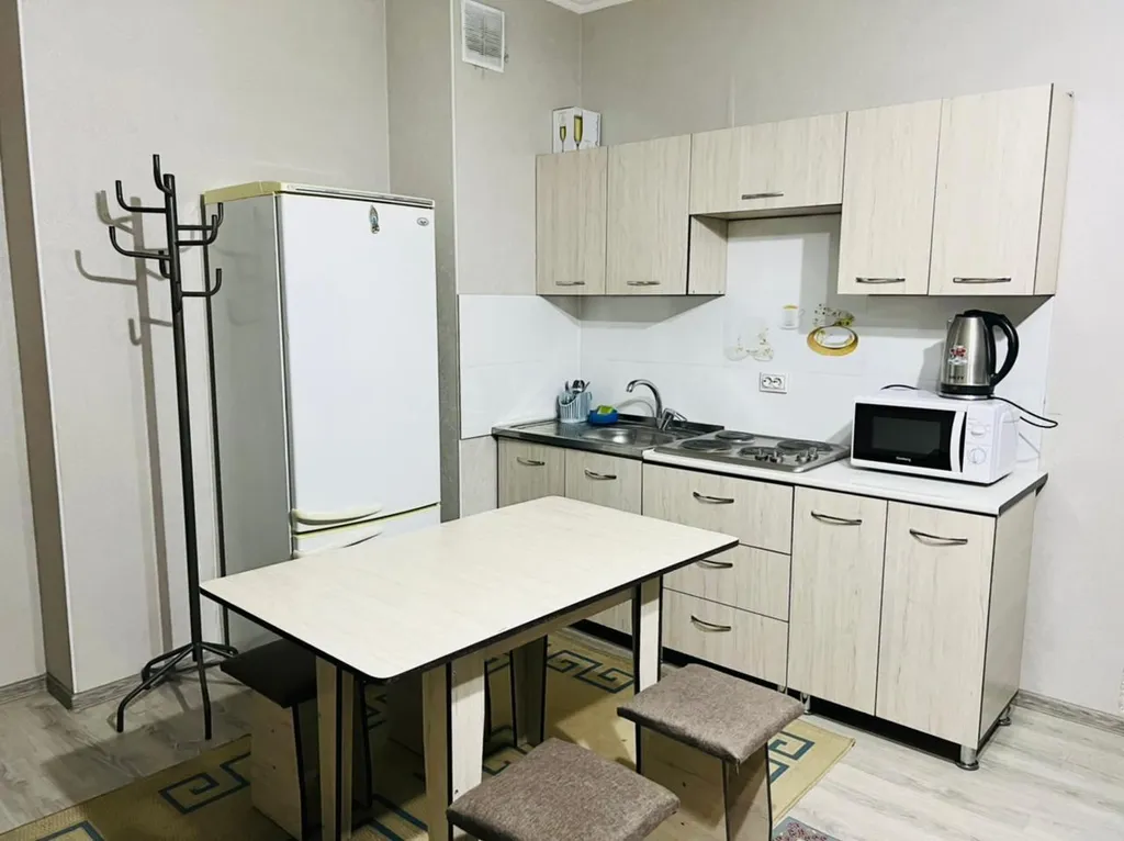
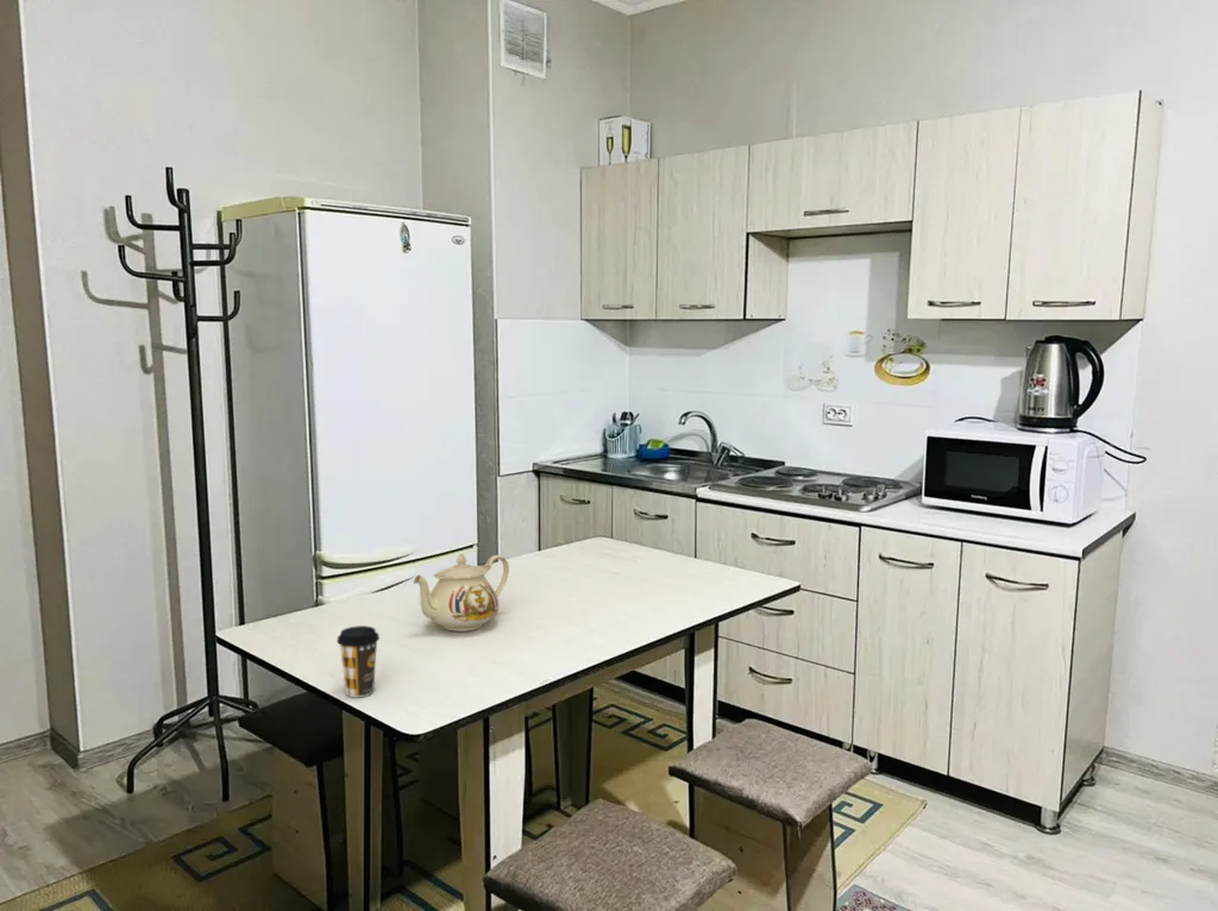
+ teapot (463, 589)
+ coffee cup (358, 661)
